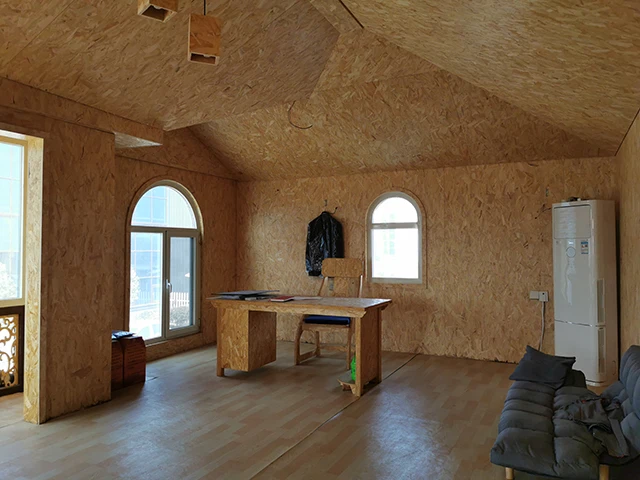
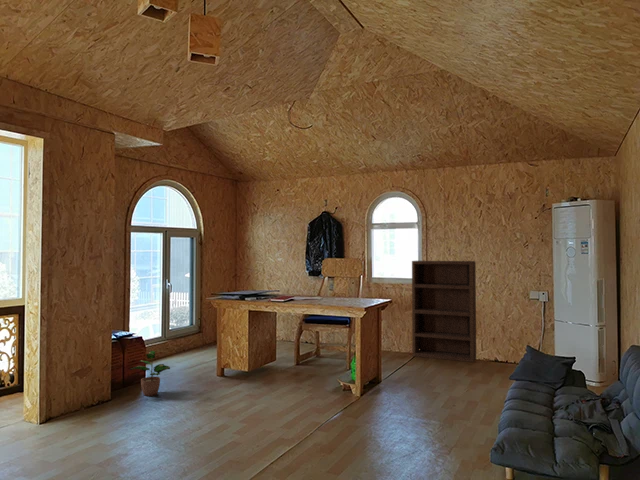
+ potted plant (151, 372)
+ bookcase (443, 309)
